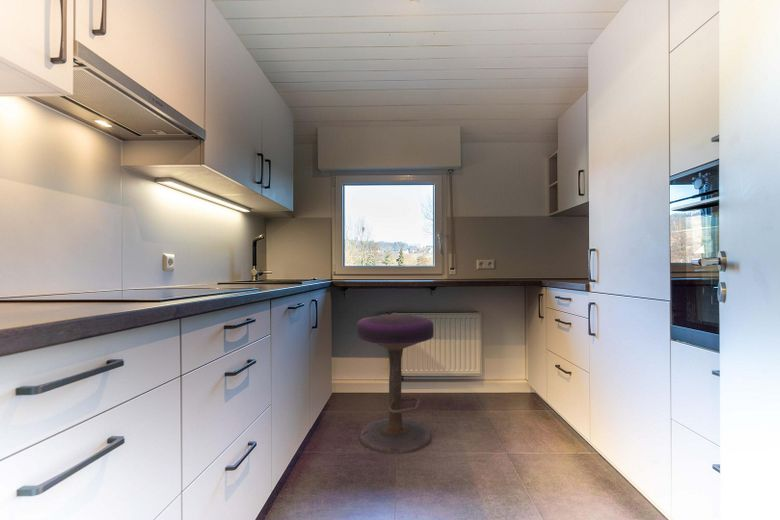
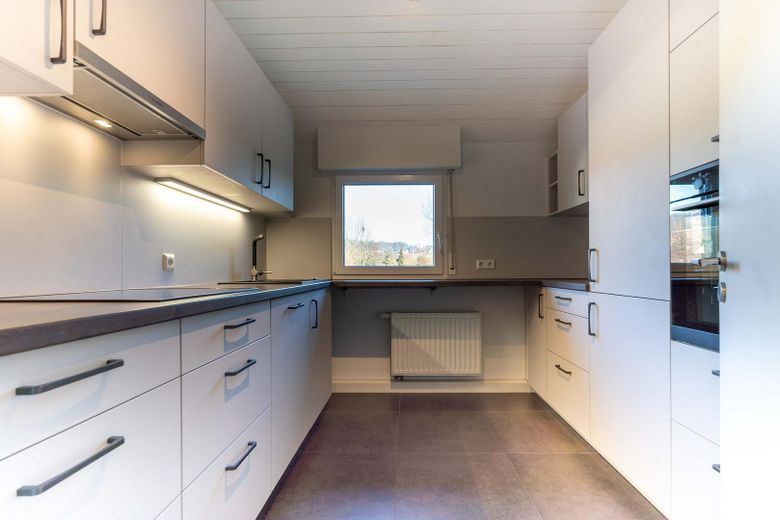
- stool (395, 375)
